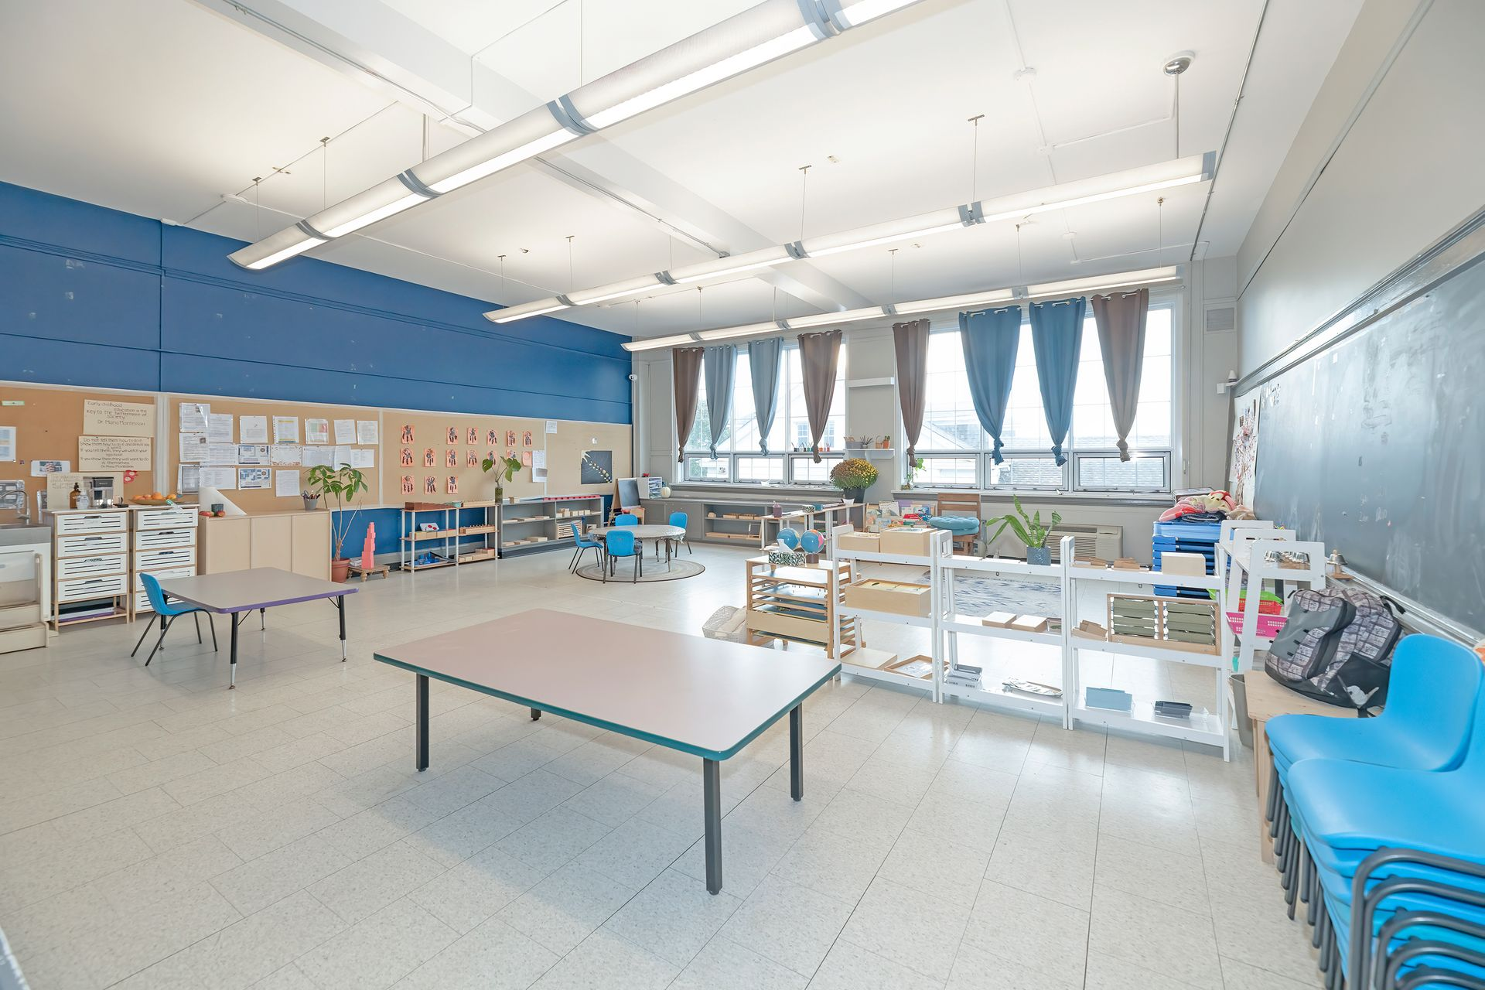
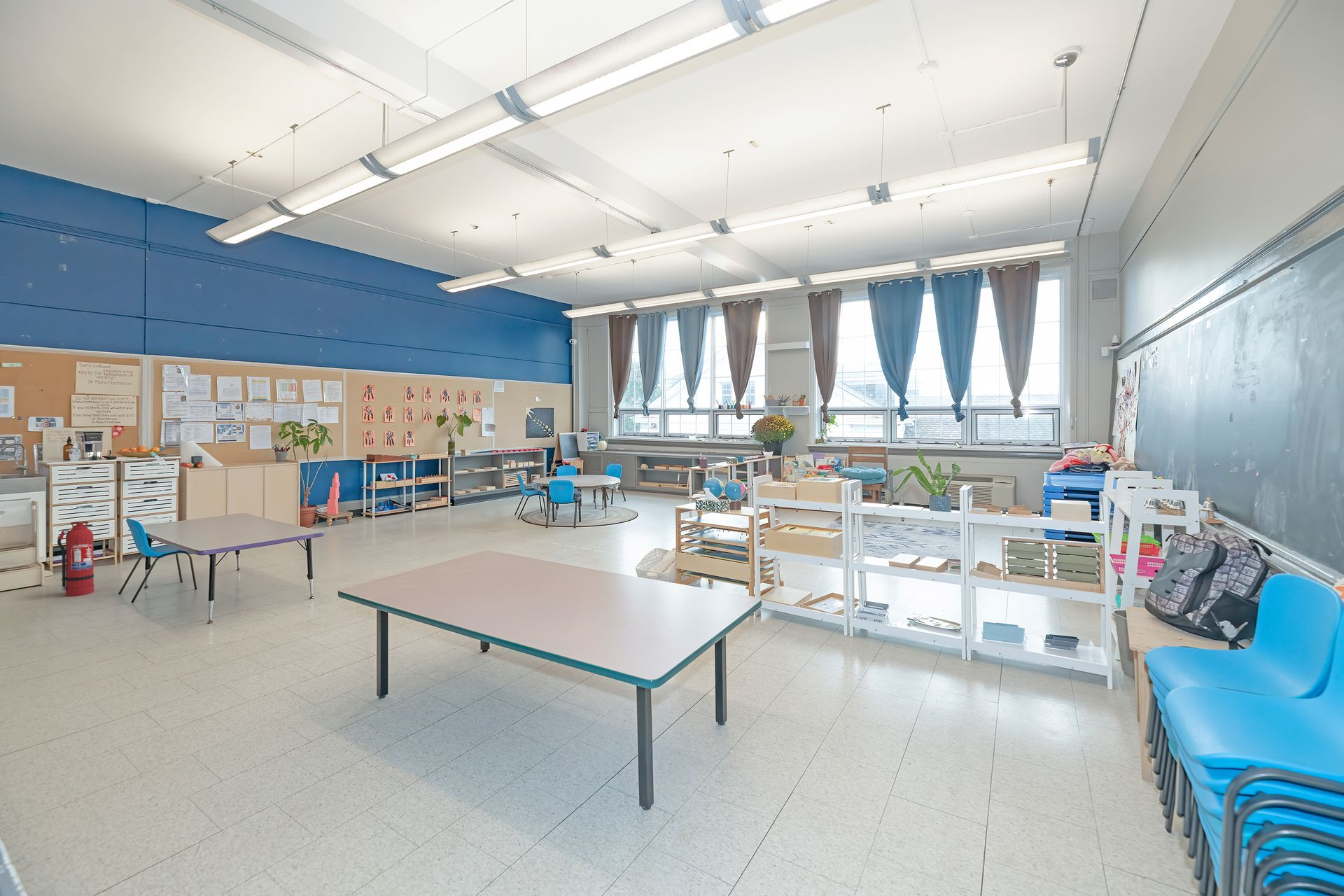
+ fire extinguisher (76, 558)
